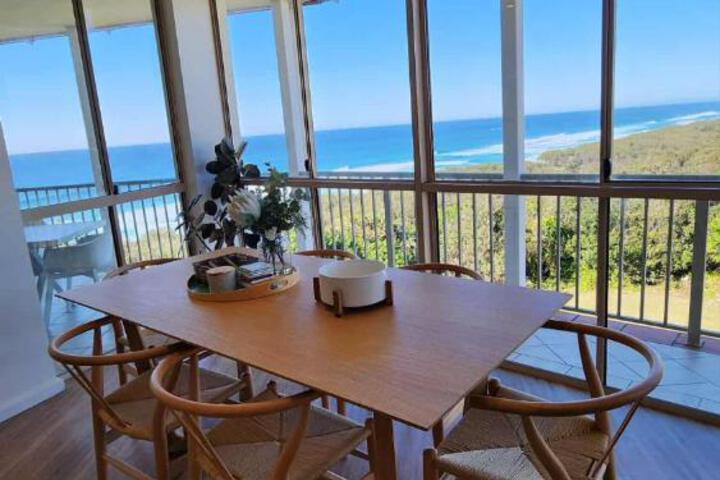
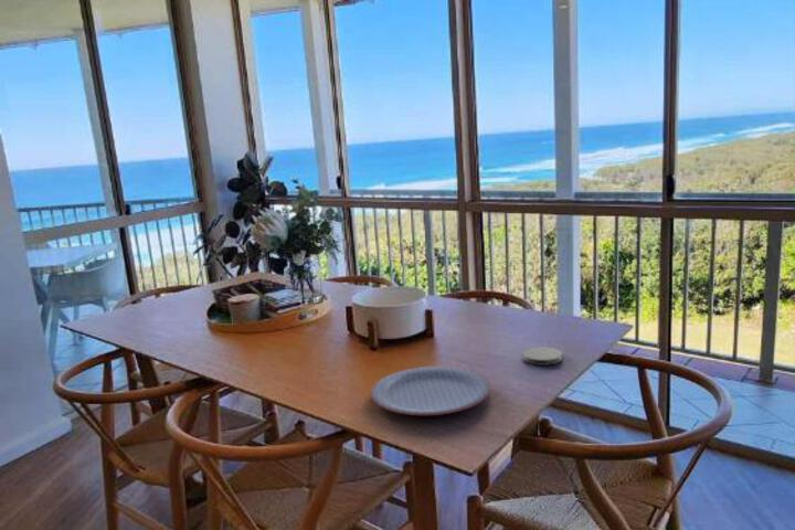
+ plate (431, 392)
+ coaster (542, 356)
